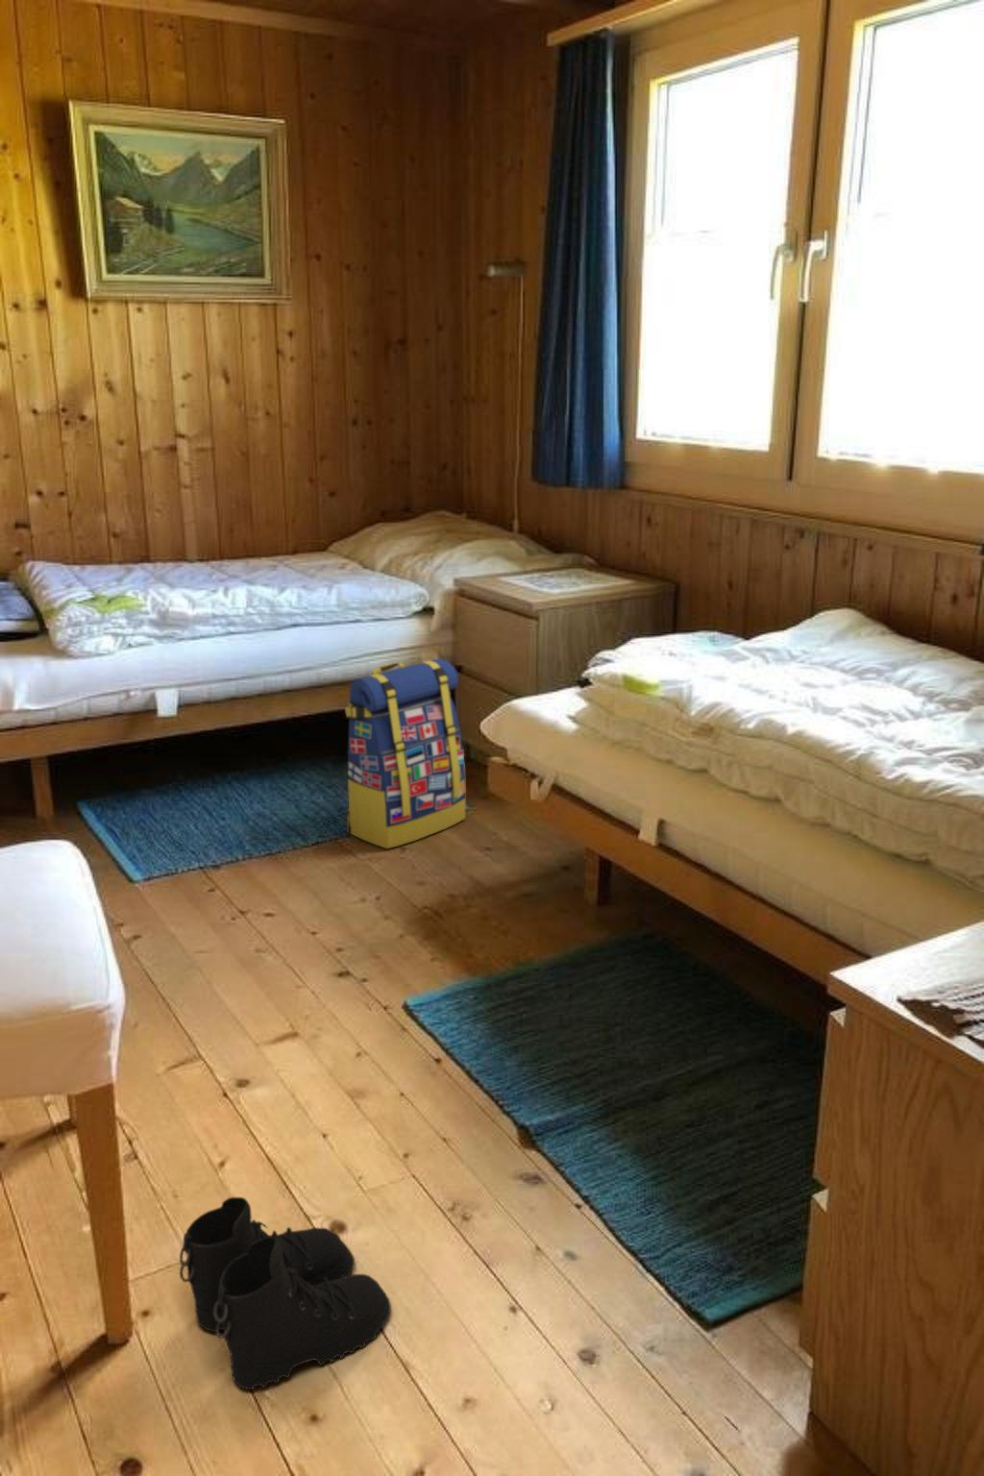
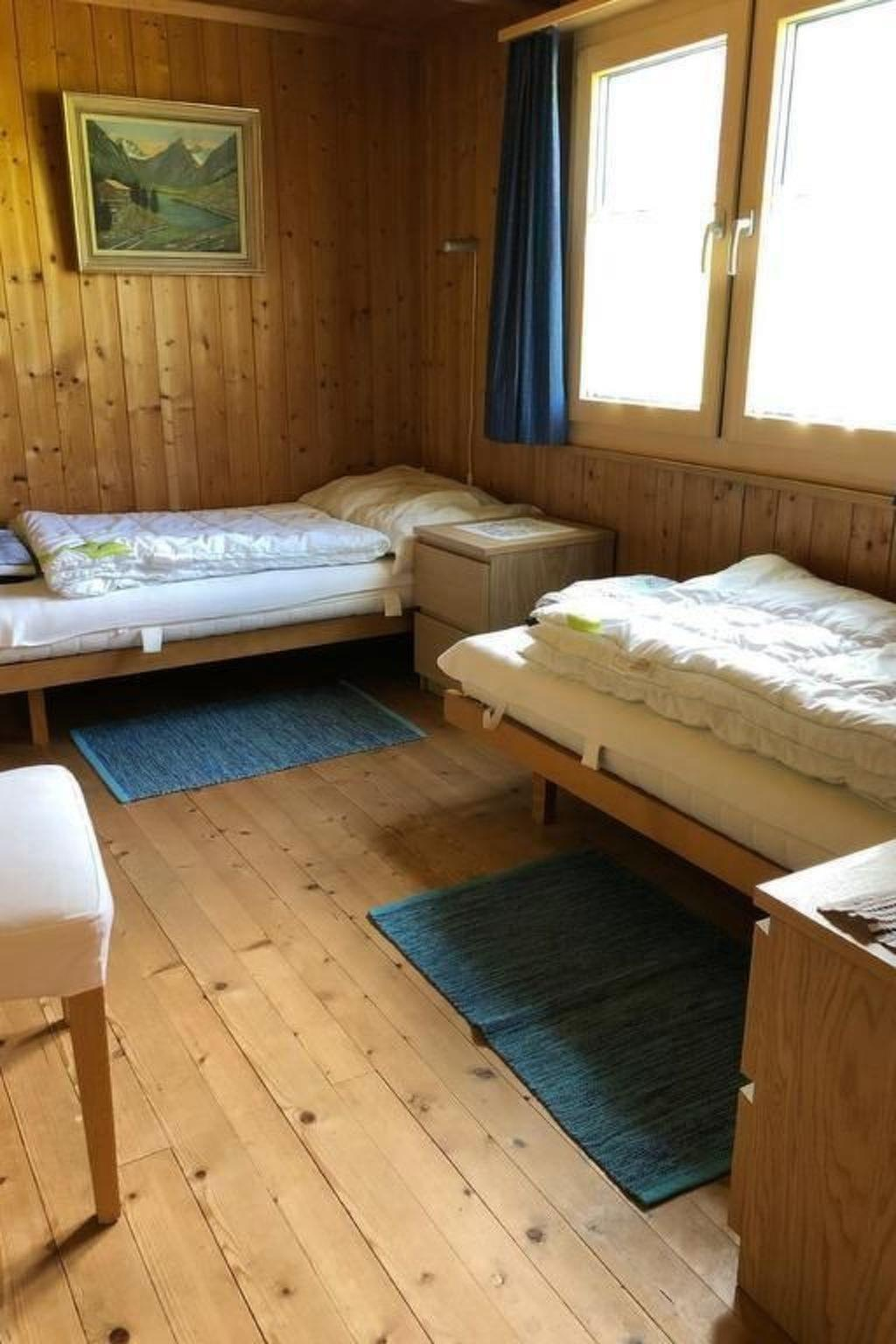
- backpack (403, 749)
- boots (286, 1265)
